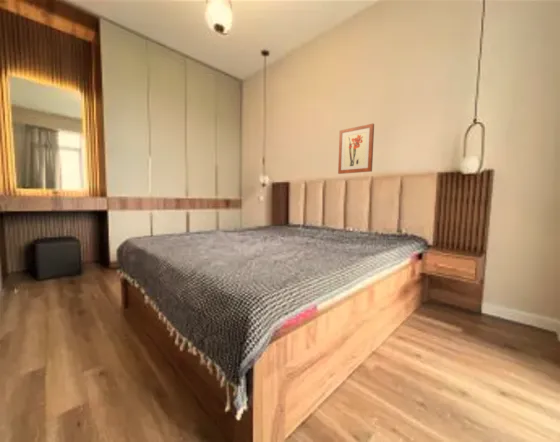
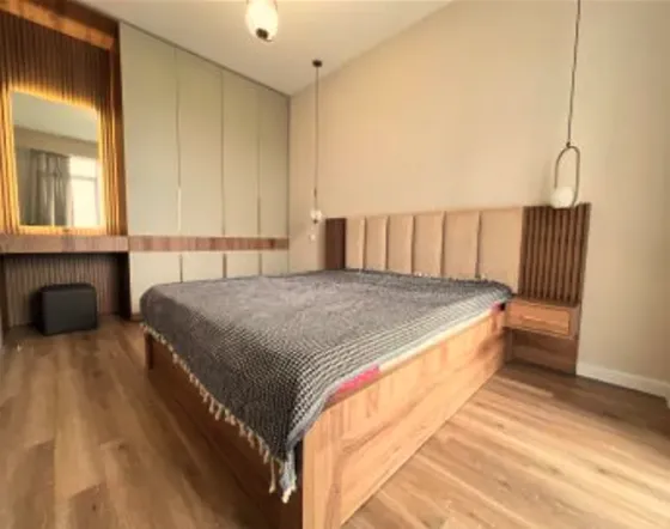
- wall art (355, 150)
